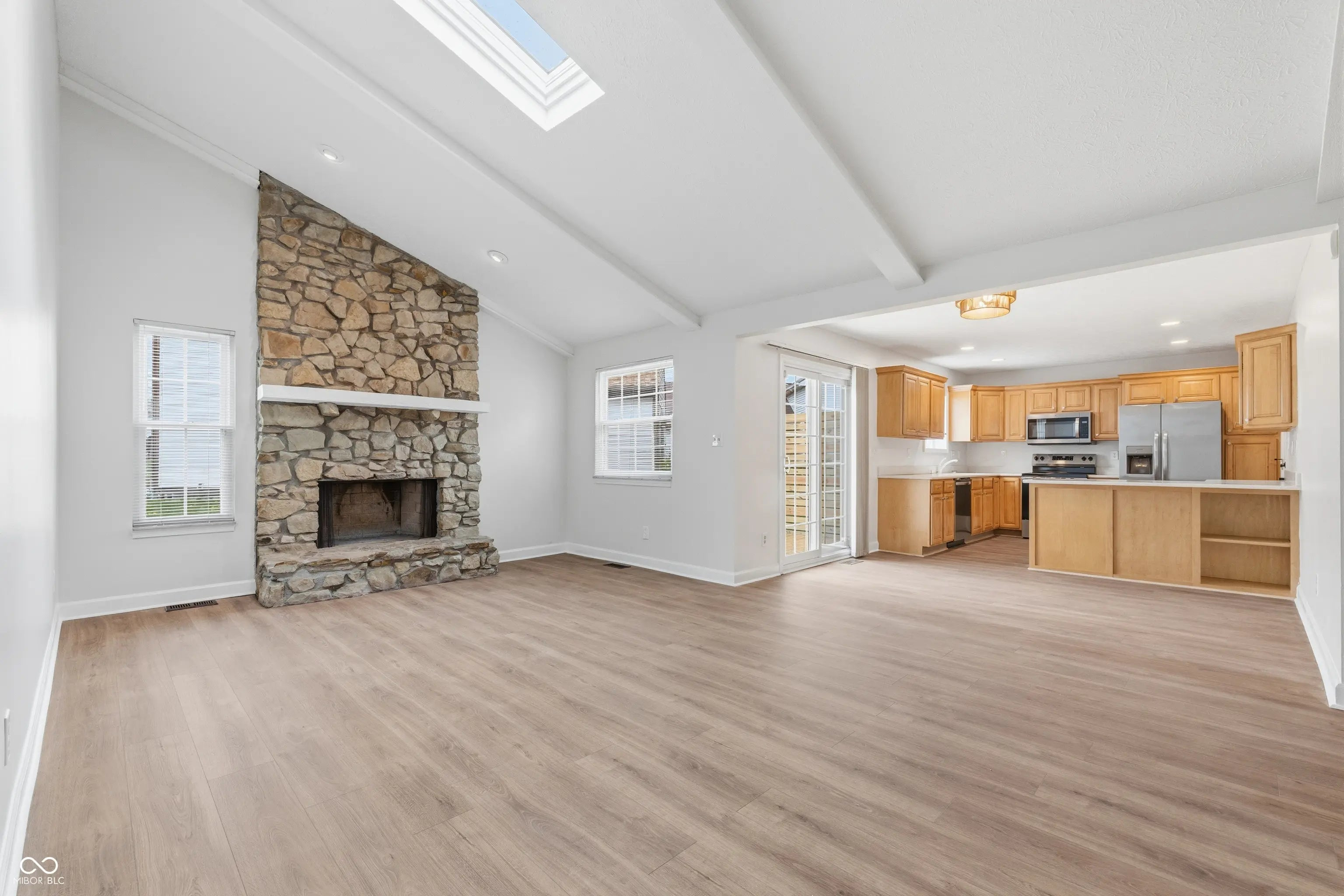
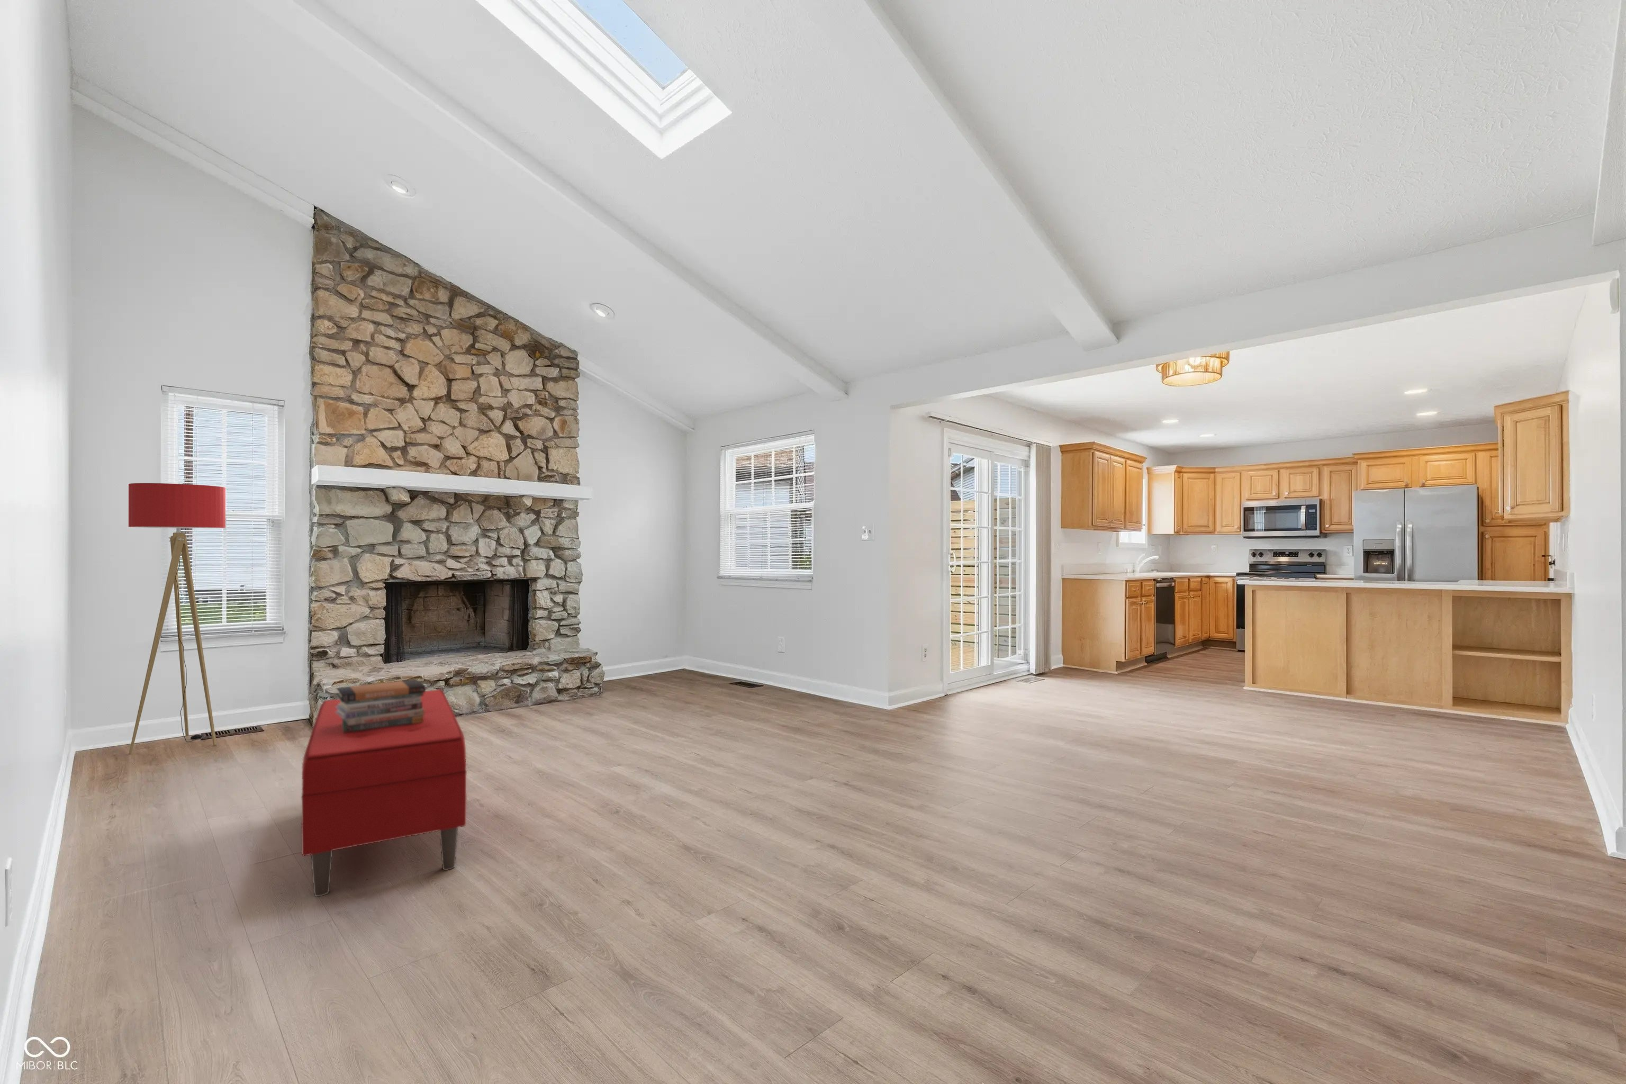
+ book stack (381, 704)
+ floor lamp (178, 615)
+ bench (386, 774)
